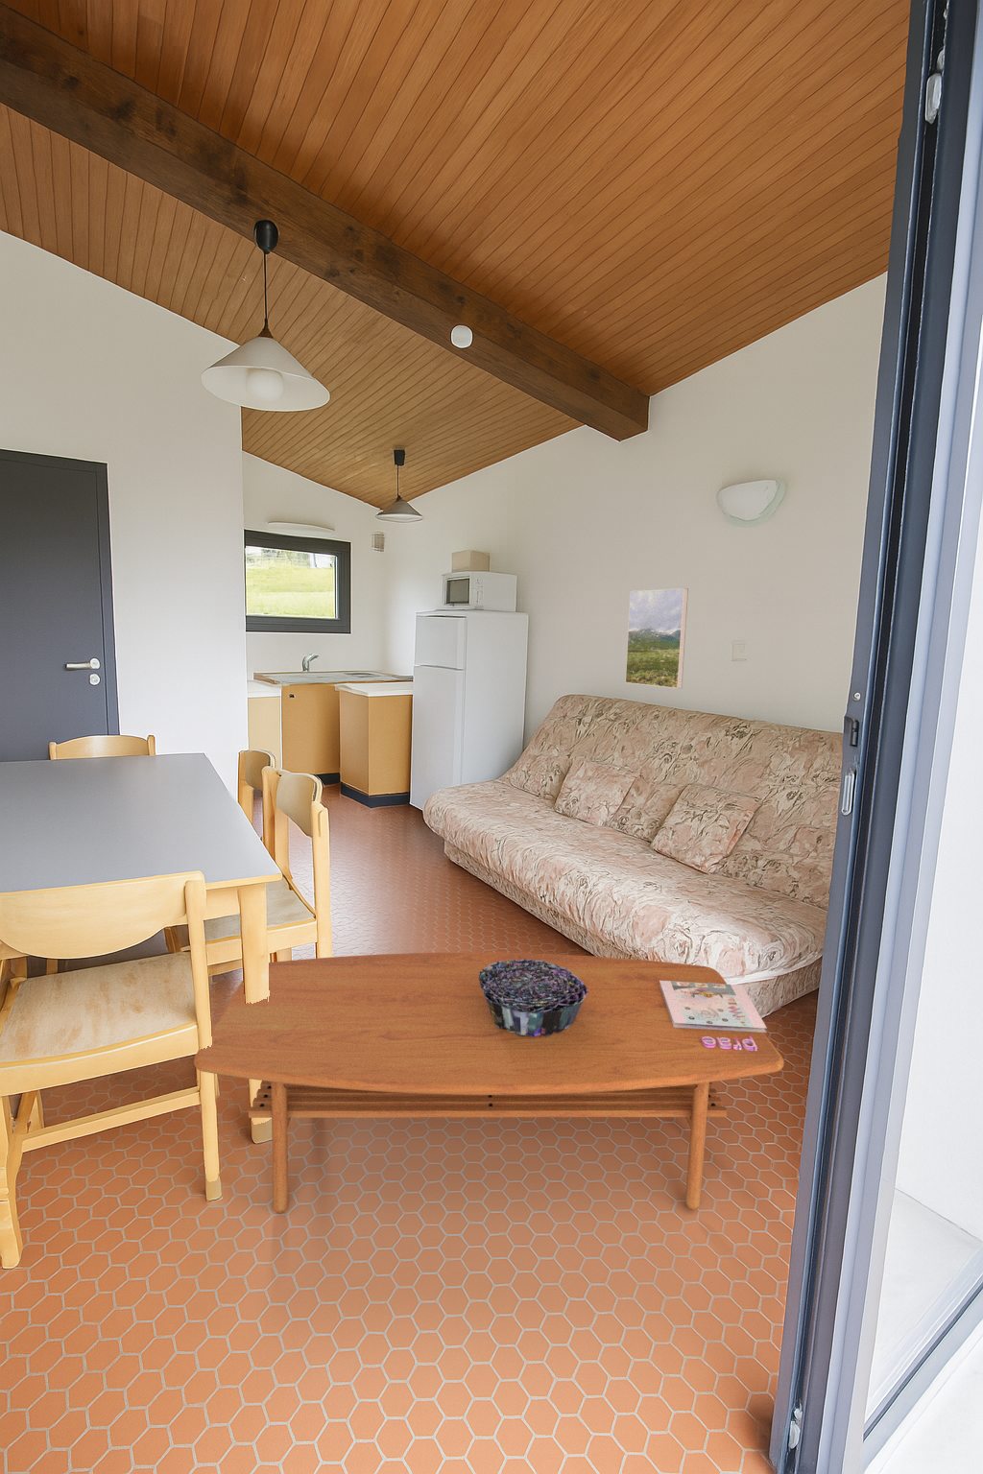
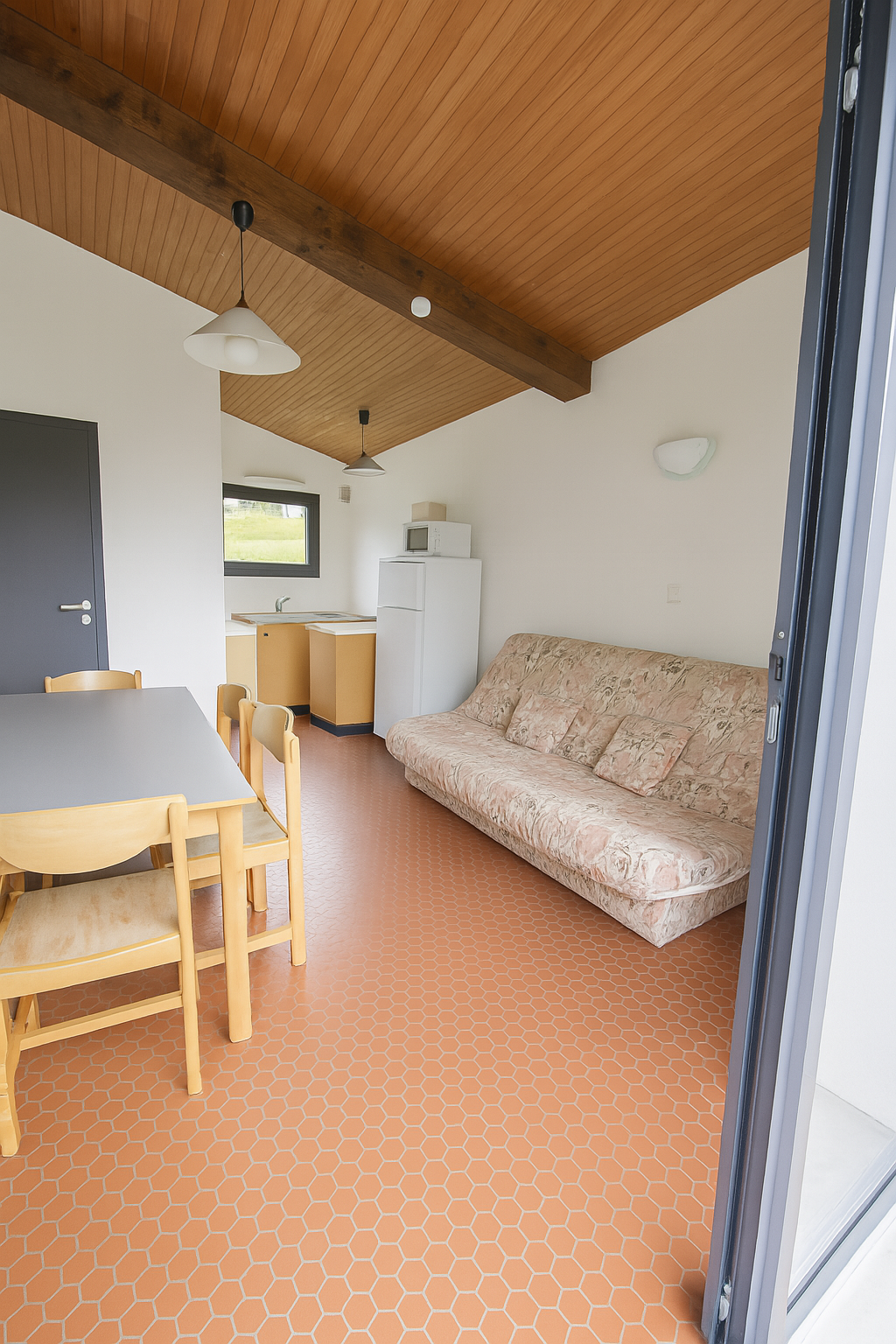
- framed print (655, 638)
- magazine (713, 1012)
- decorative bowl (529, 998)
- coffee table (487, 1078)
